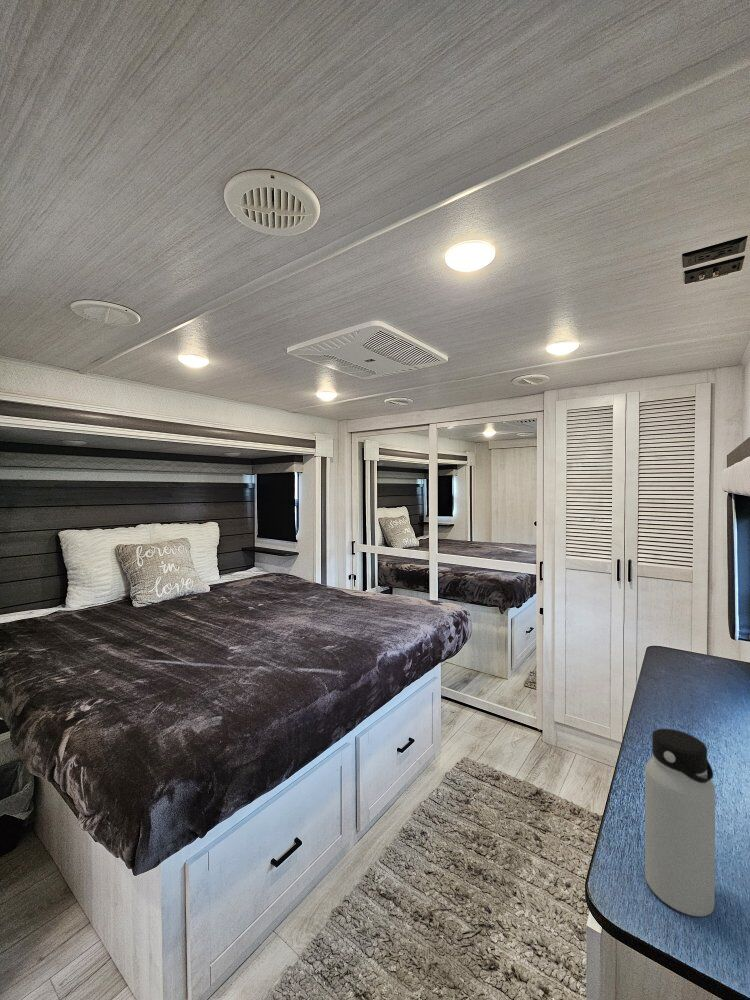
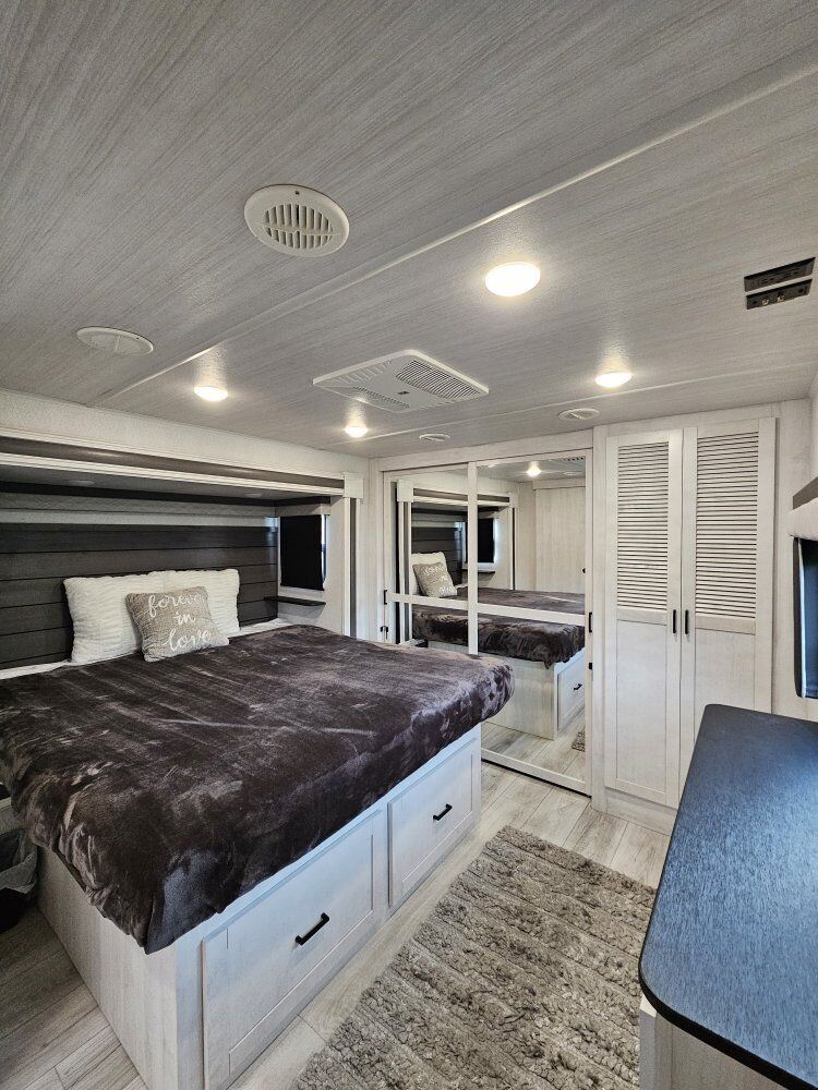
- water bottle (678, 814)
